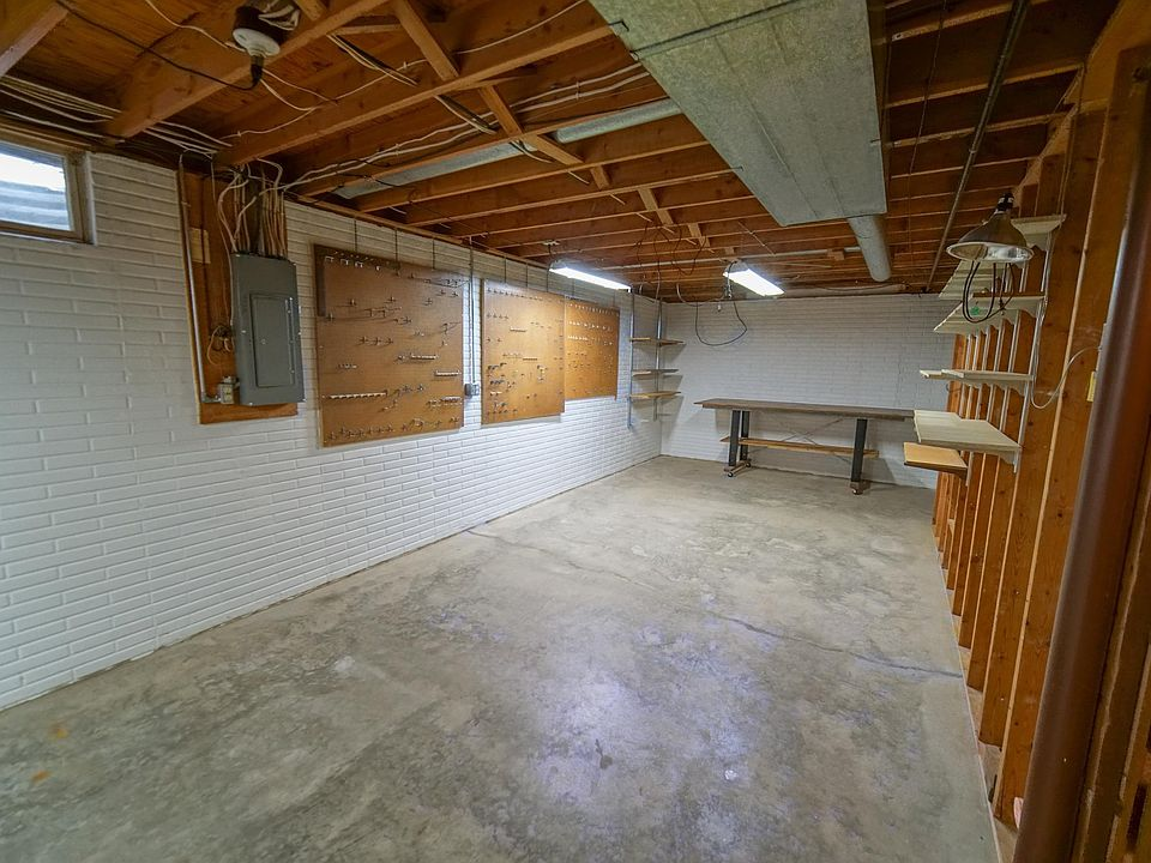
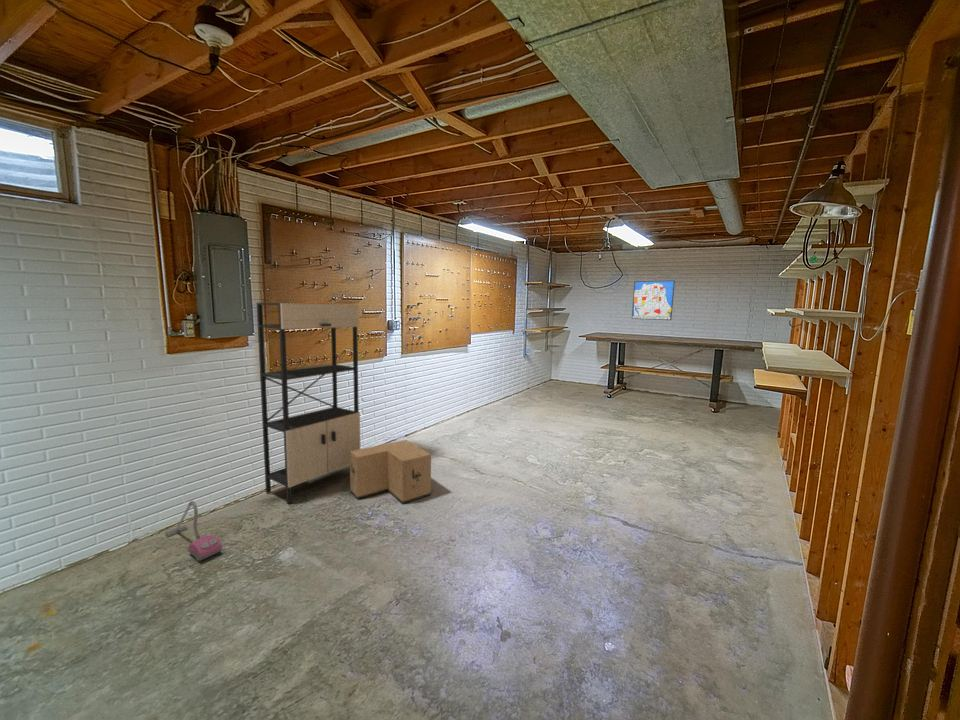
+ cardboard box (390, 473)
+ vacuum cleaner (193, 522)
+ wall art (652, 300)
+ shelving unit (313, 397)
